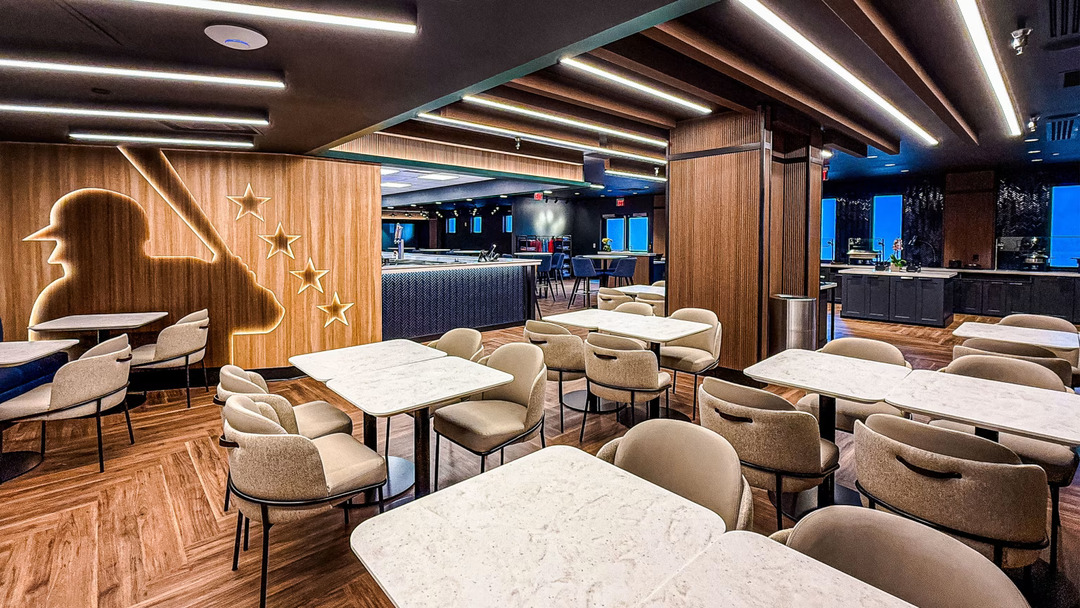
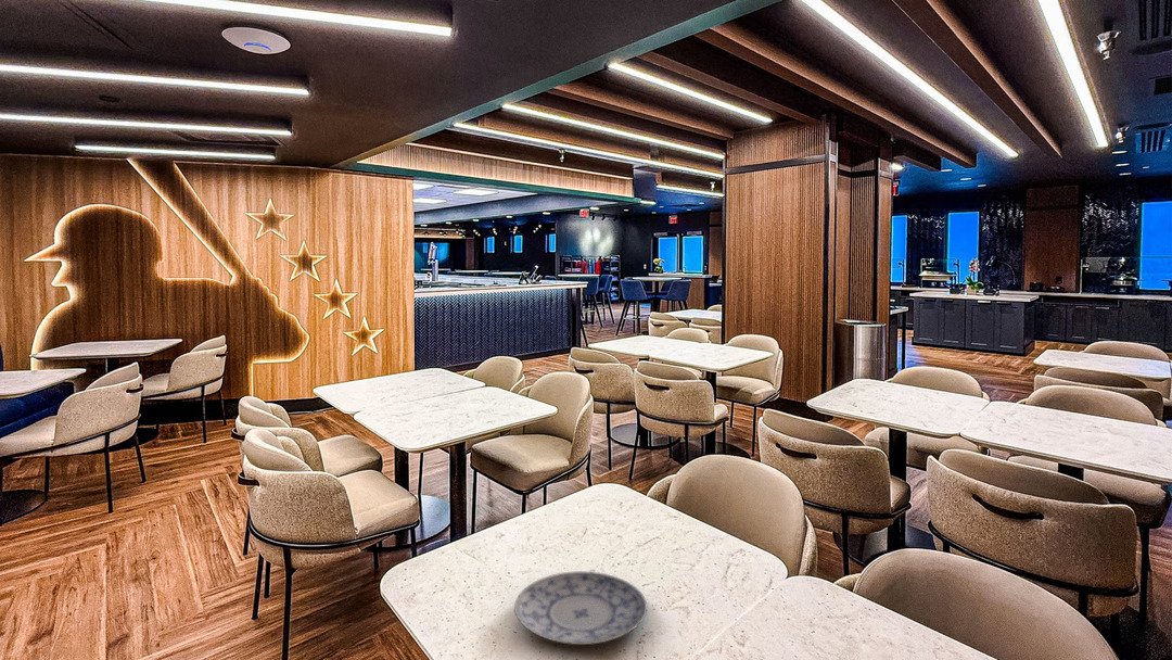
+ plate (581, 609)
